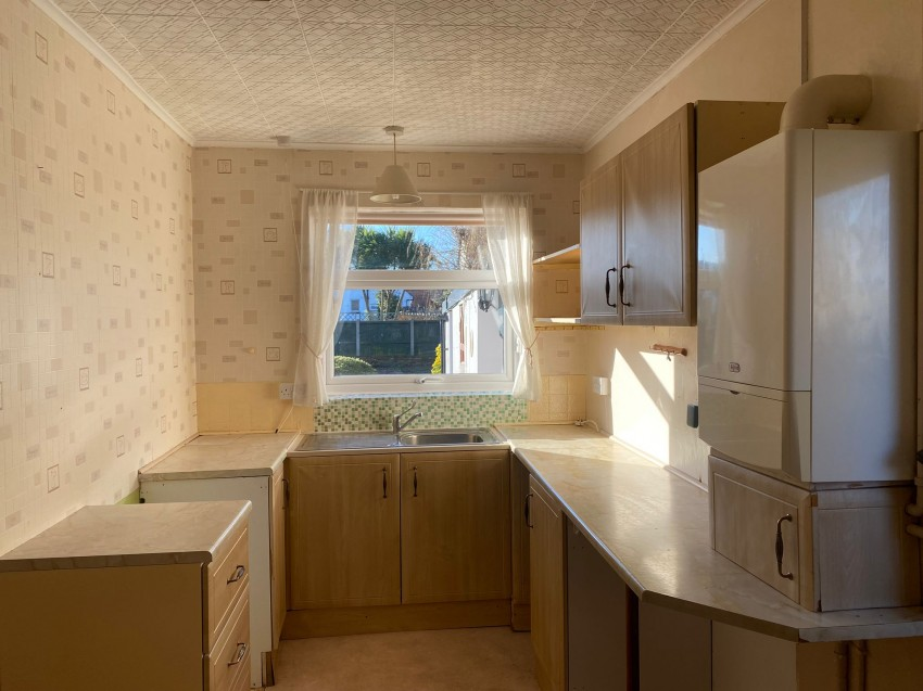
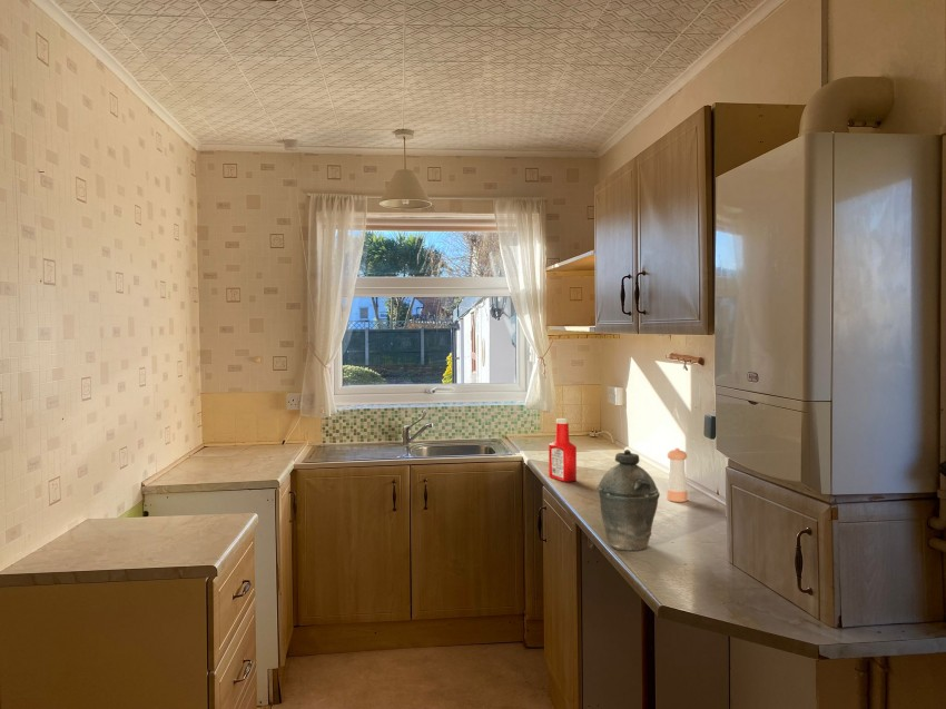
+ soap bottle (562, 449)
+ pepper shaker (677, 473)
+ kettle (628, 498)
